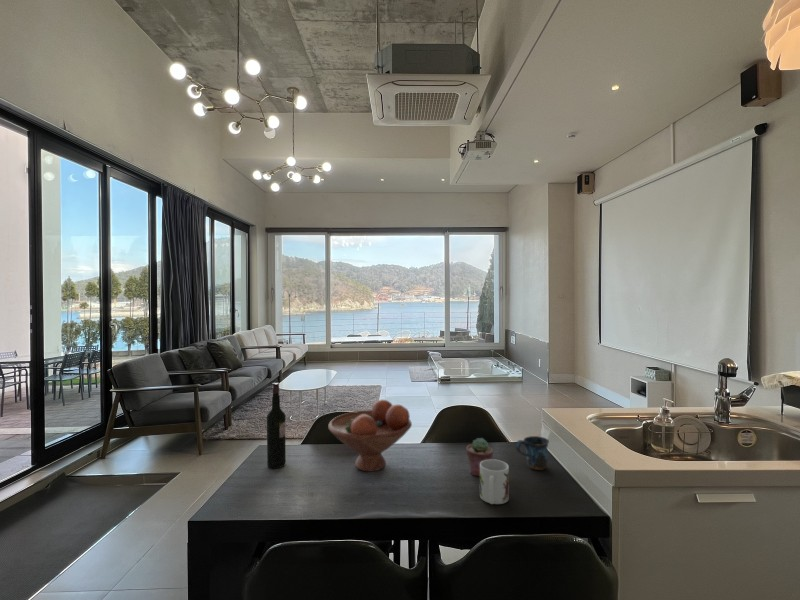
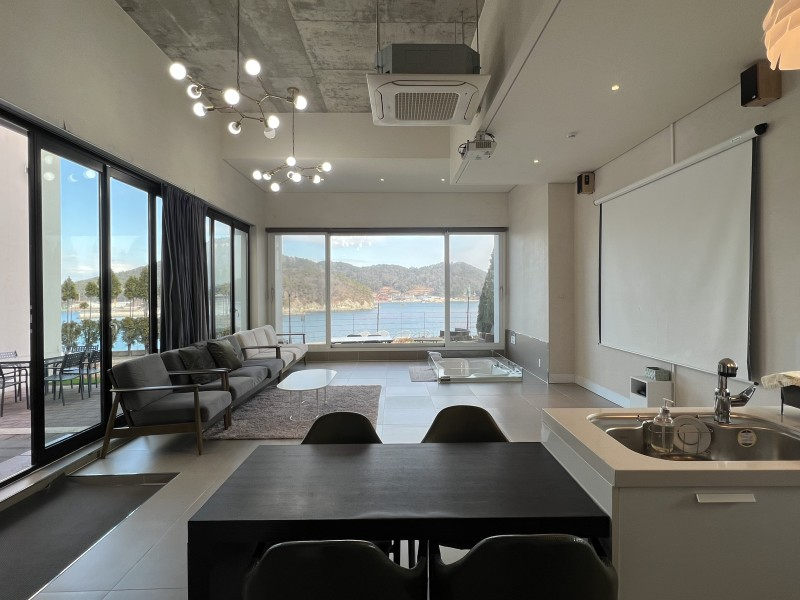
- potted succulent (479, 455)
- mug (531, 452)
- fruit bowl (370, 435)
- mug (493, 483)
- wine bottle (276, 424)
